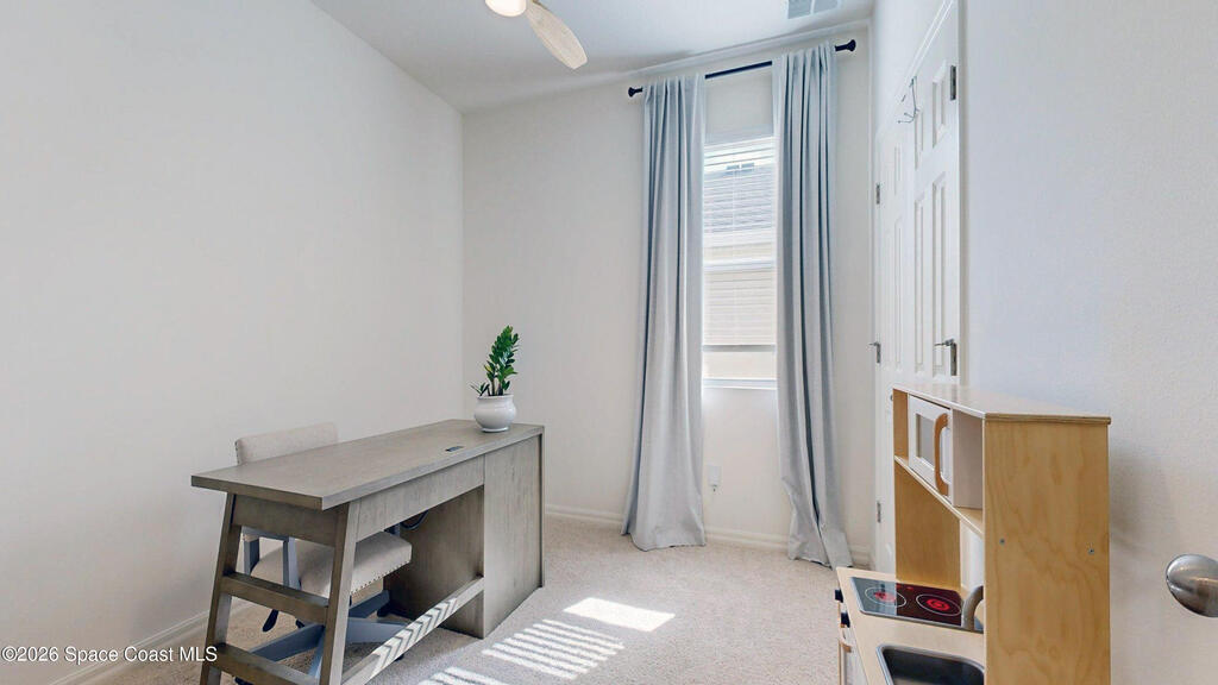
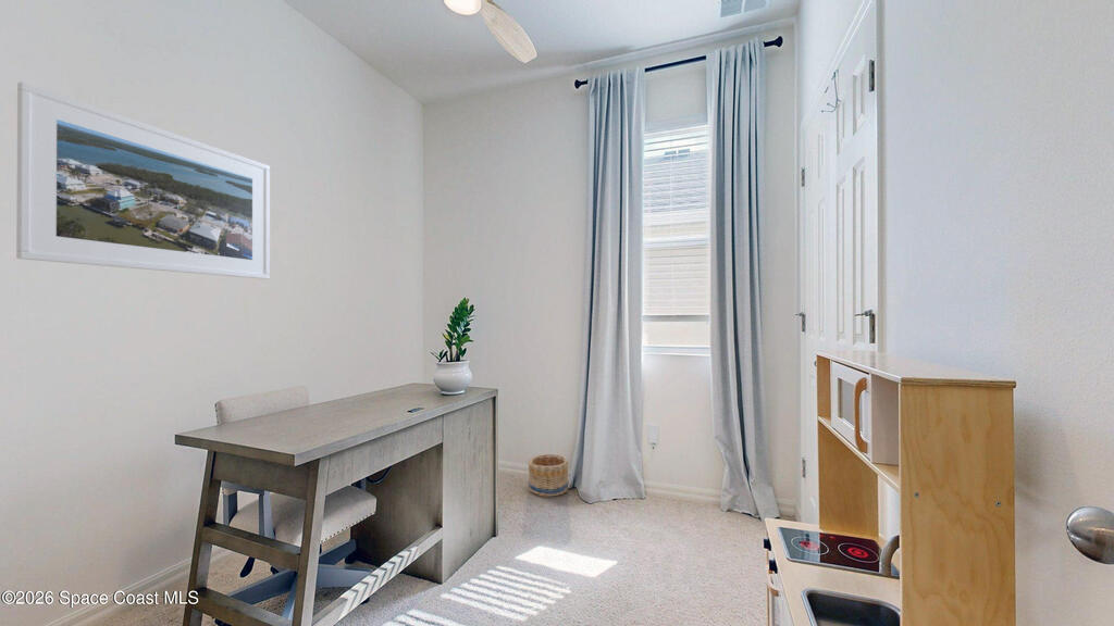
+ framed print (171, 201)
+ basket (547, 474)
